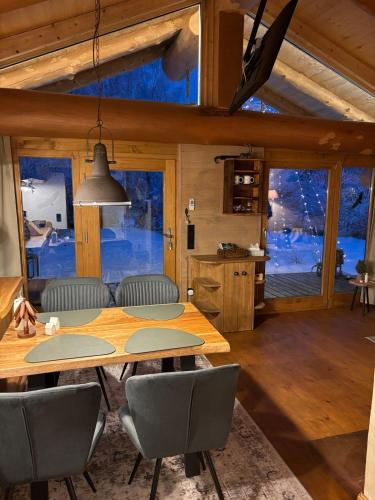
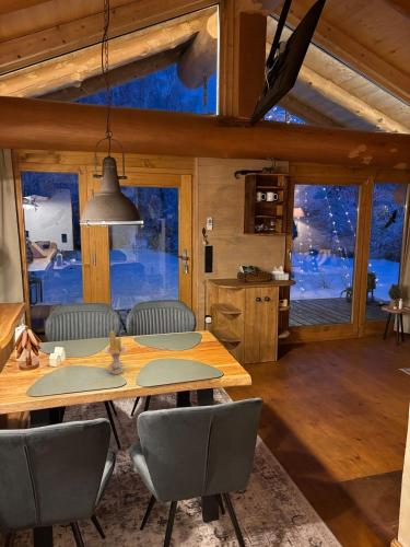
+ candle (115, 351)
